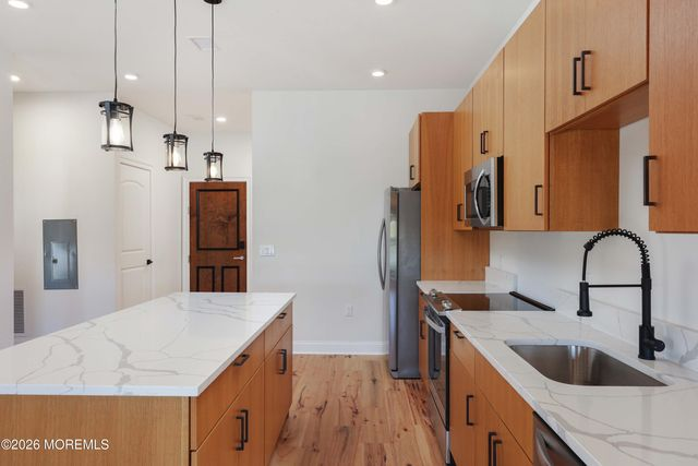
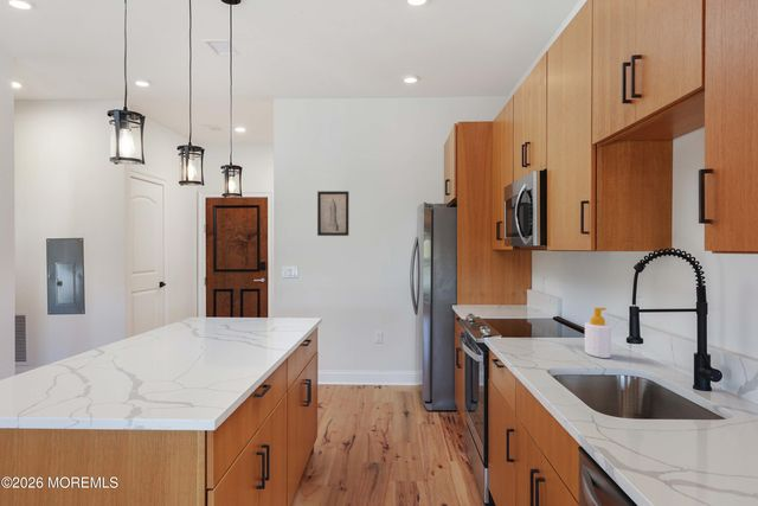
+ wall art (333, 213)
+ soap bottle (597, 331)
